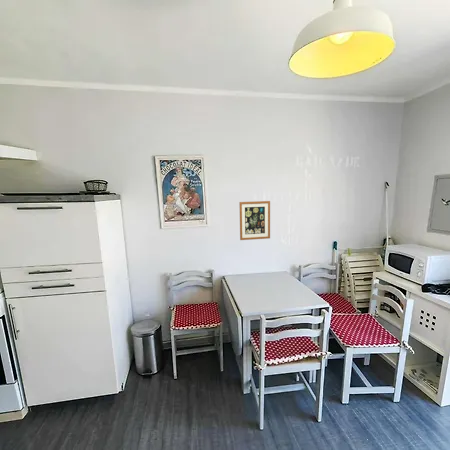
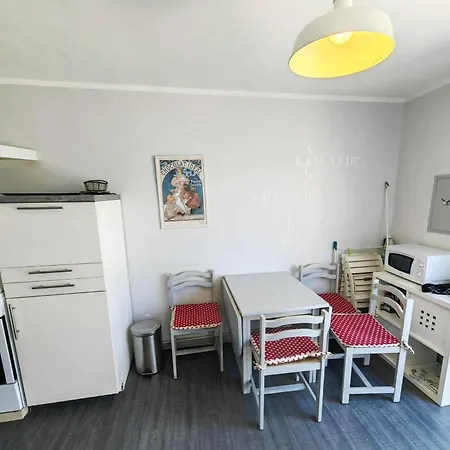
- wall art (255, 220)
